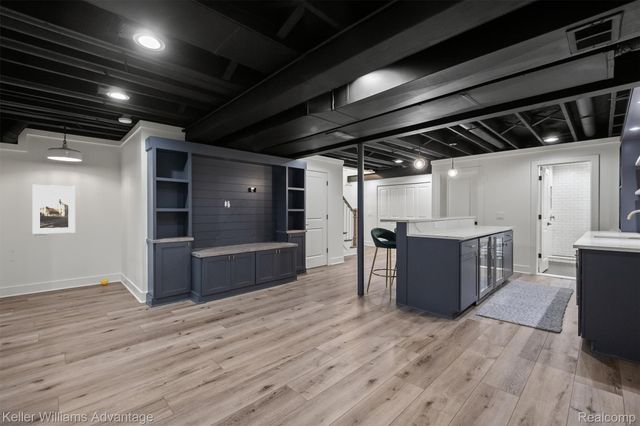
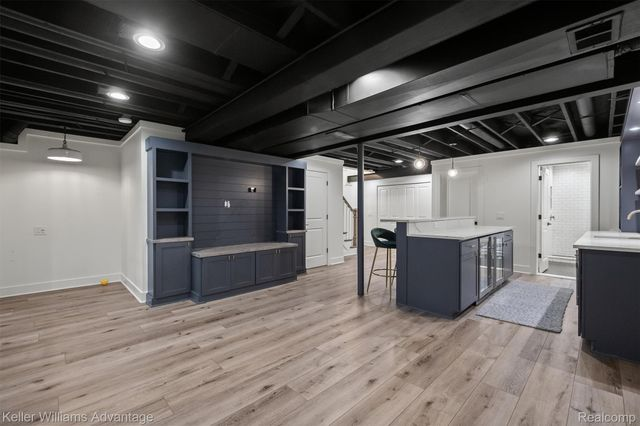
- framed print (54, 209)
